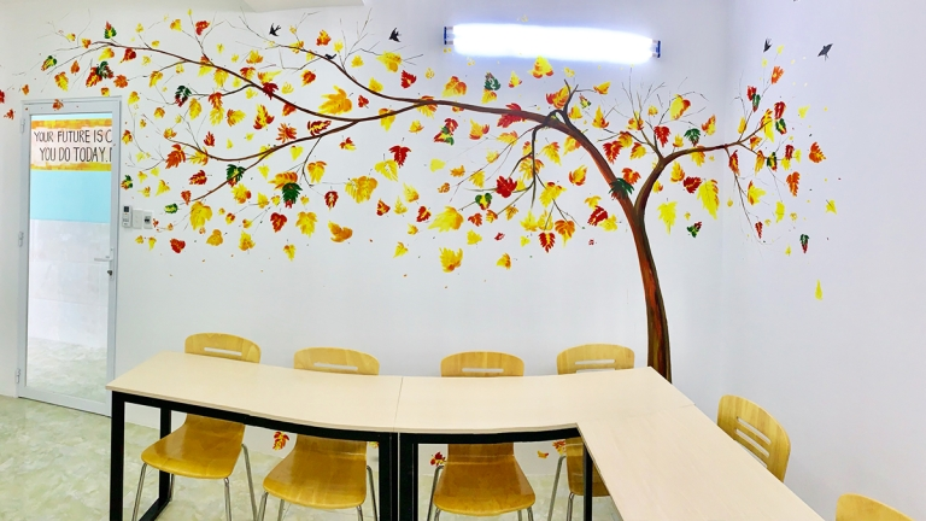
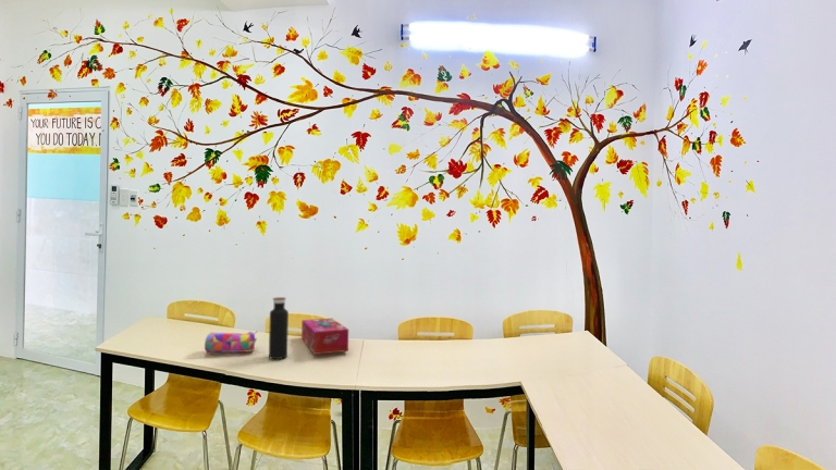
+ tissue box (323, 334)
+ water bottle (279, 327)
+ pencil case (231, 342)
